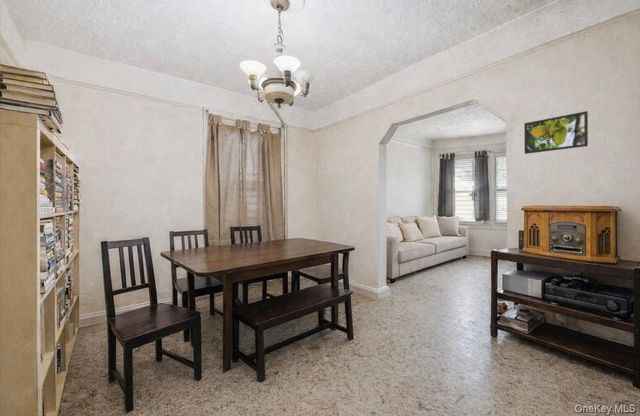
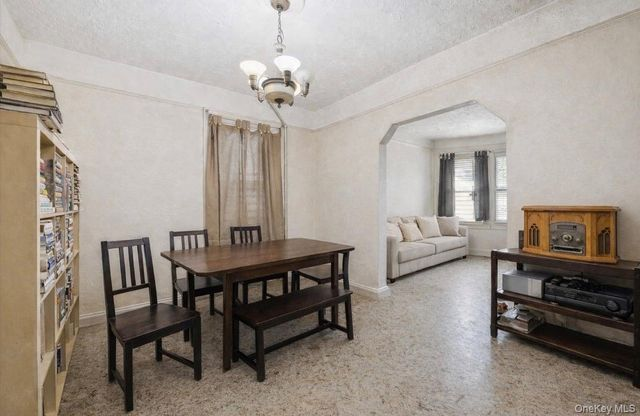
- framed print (554, 133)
